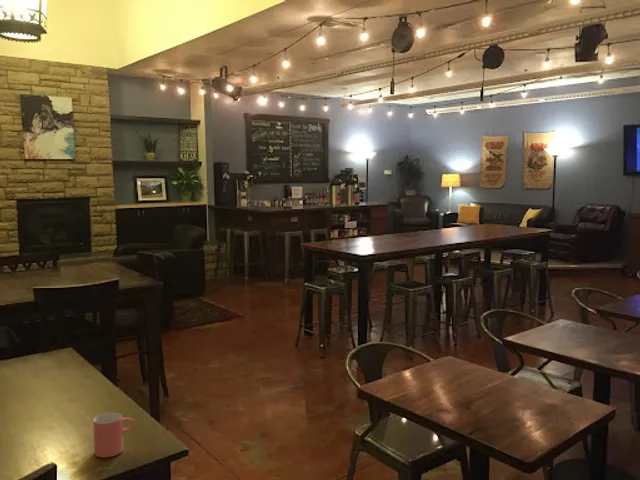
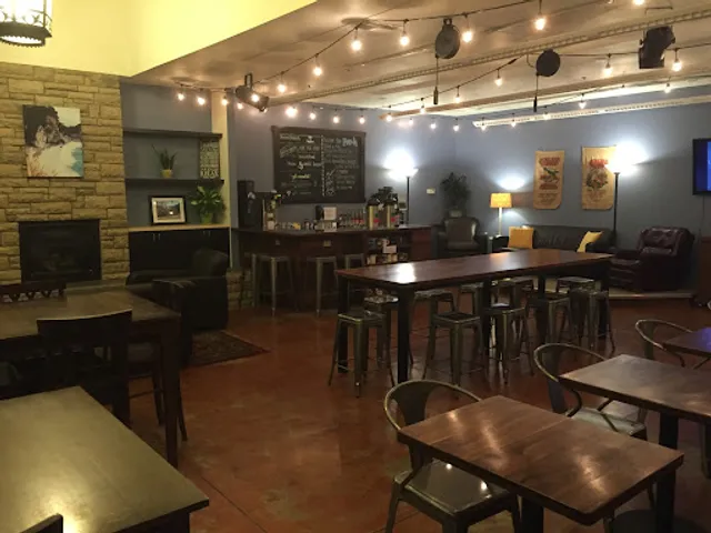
- cup (114, 432)
